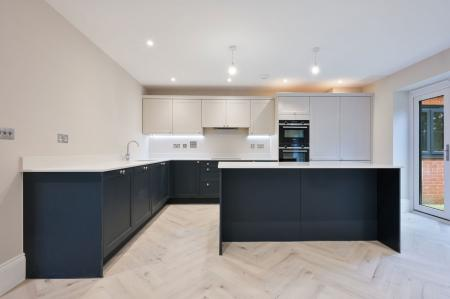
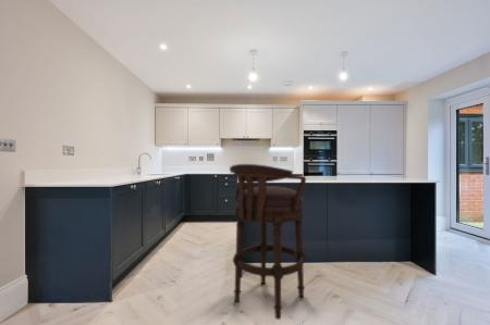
+ bar stool (266, 232)
